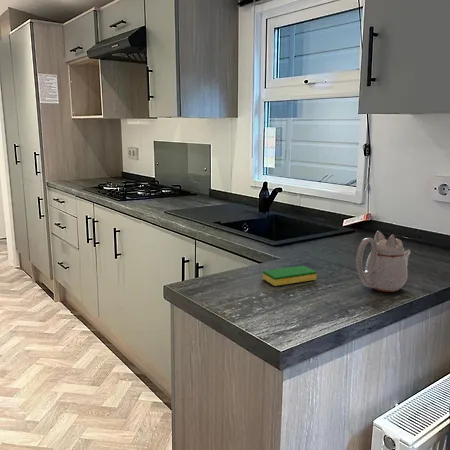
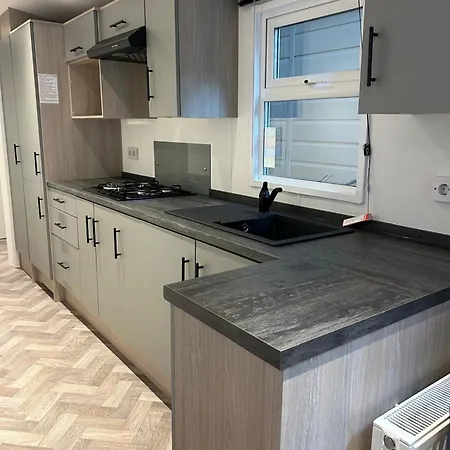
- dish sponge (289, 275)
- teapot (384, 260)
